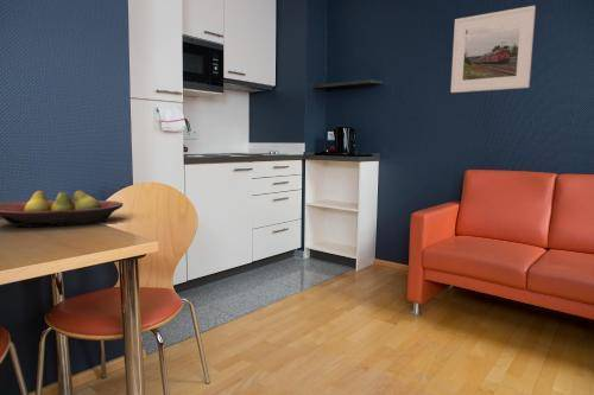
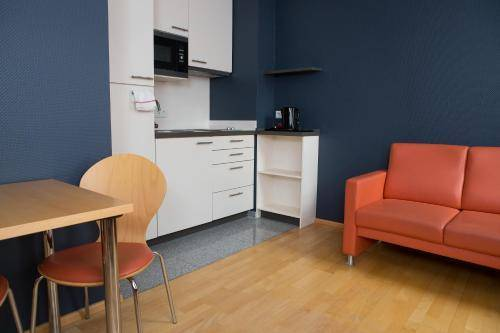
- fruit bowl (58, 206)
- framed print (489, 51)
